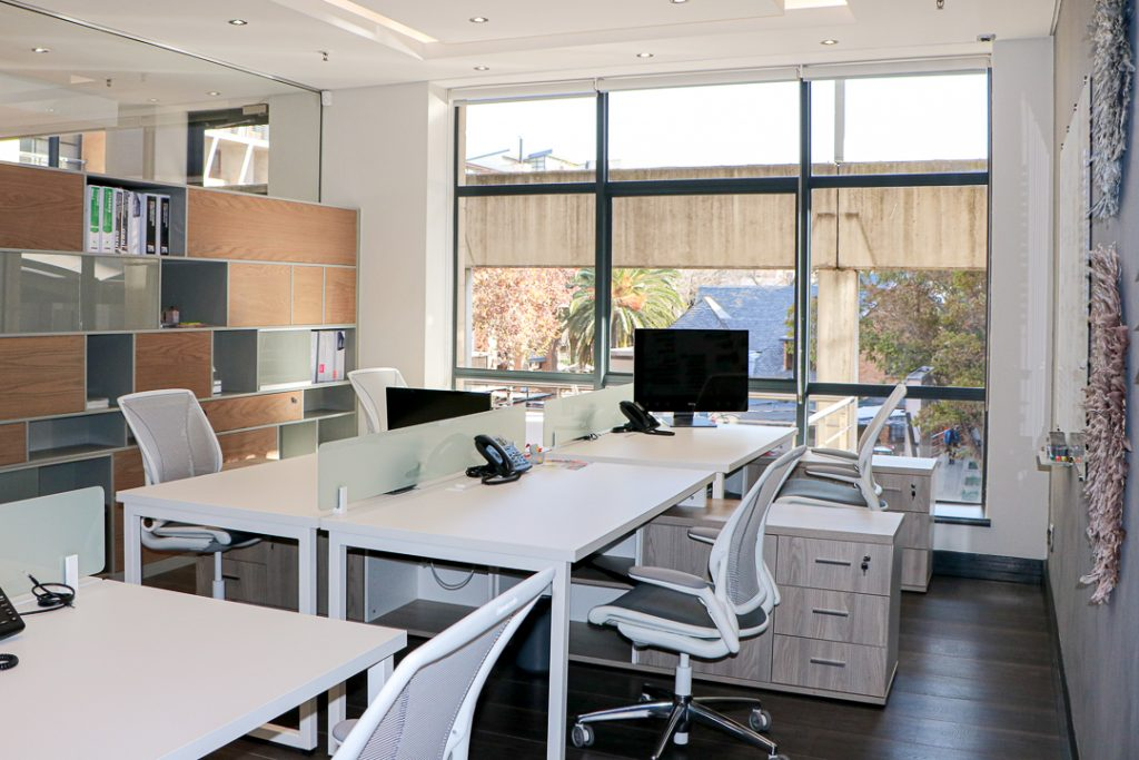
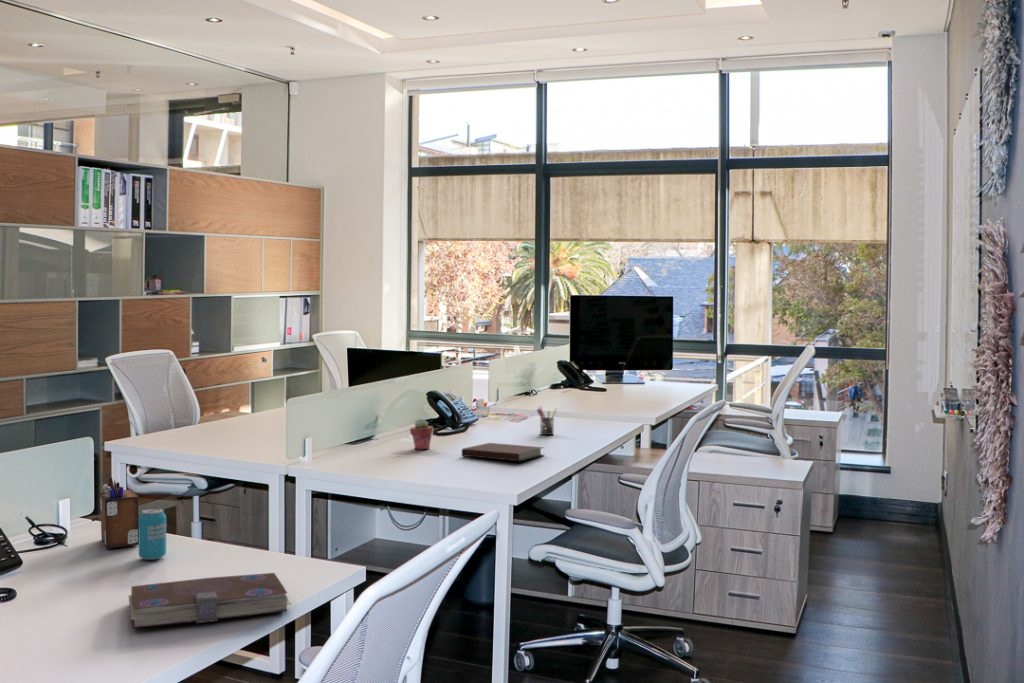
+ beverage can (152, 534)
+ desk organizer (119, 509)
+ book (209, 596)
+ notebook (503, 451)
+ pen holder (546, 420)
+ potted succulent (421, 433)
